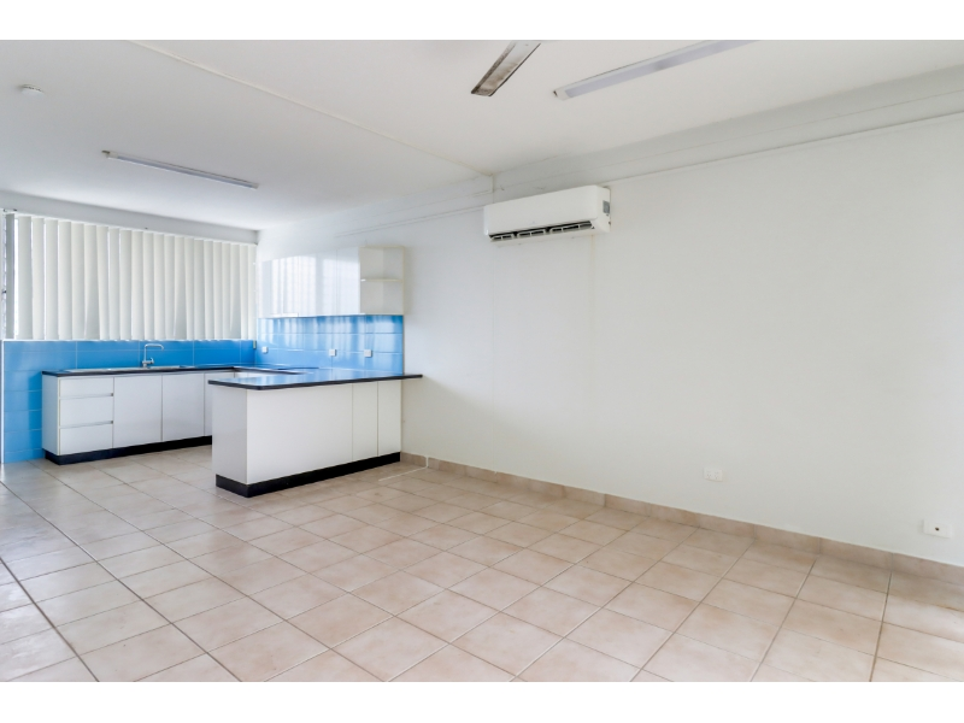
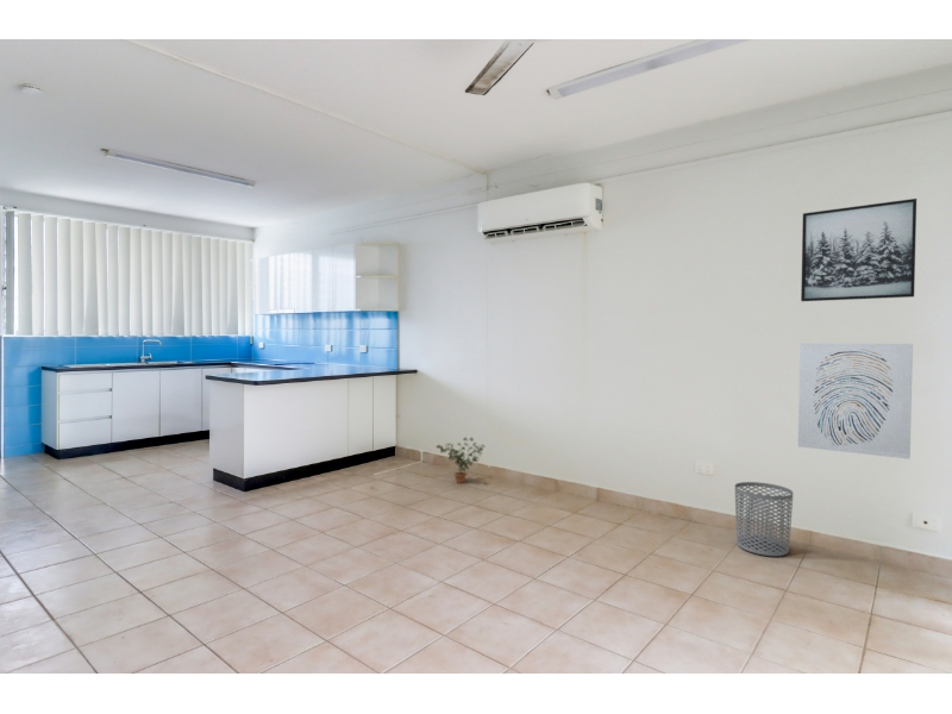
+ wall art (856, 252)
+ potted plant (461, 459)
+ wall art (852, 397)
+ waste bin (762, 518)
